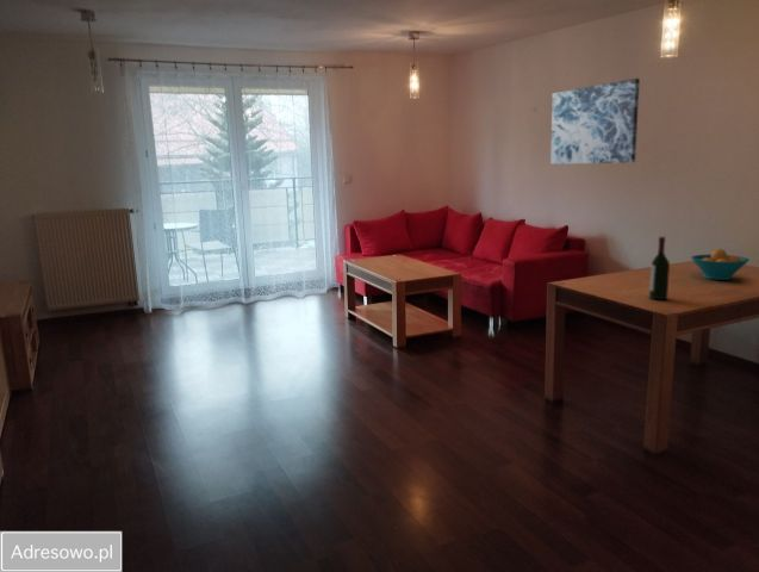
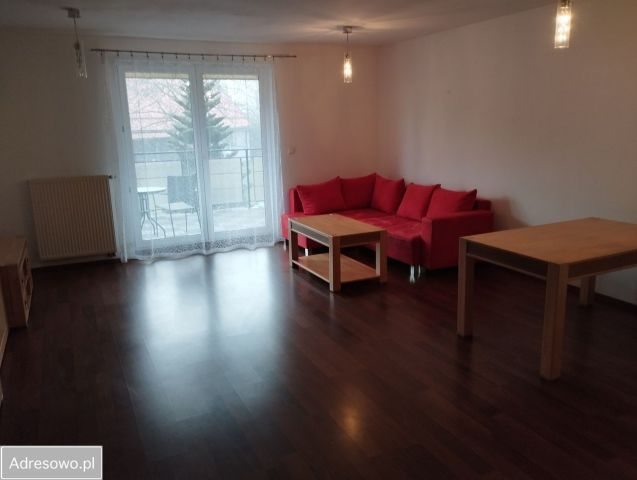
- wall art (591, 125)
- fruit bowl (718, 263)
- wine bottle (660, 267)
